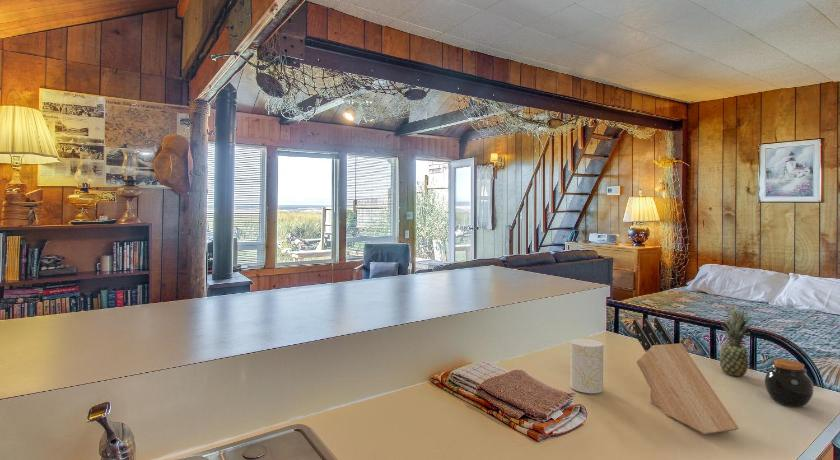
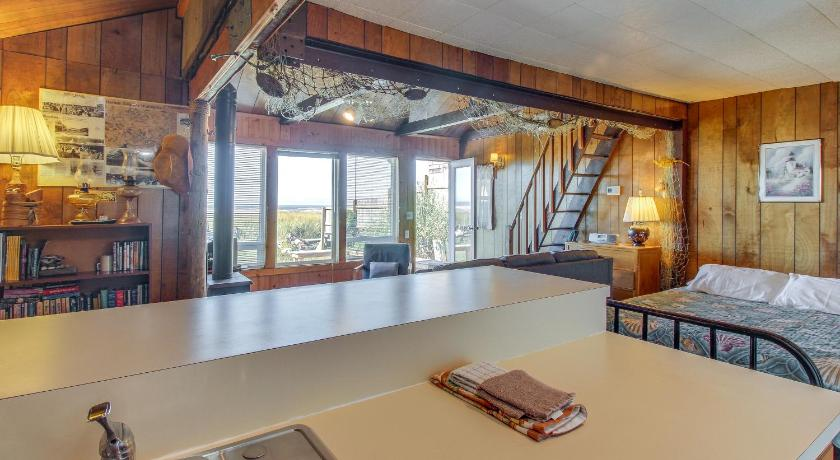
- knife block (676, 368)
- cup (586, 365)
- jar (788, 382)
- fruit (735, 339)
